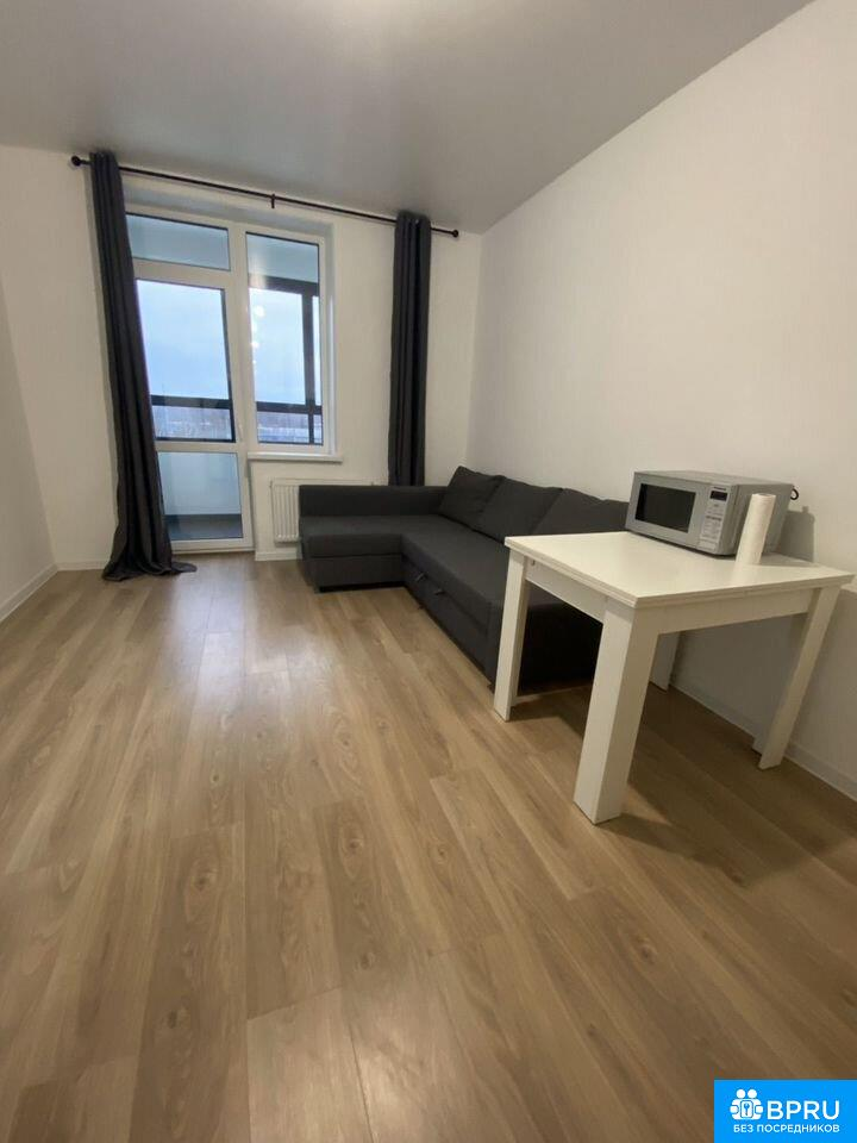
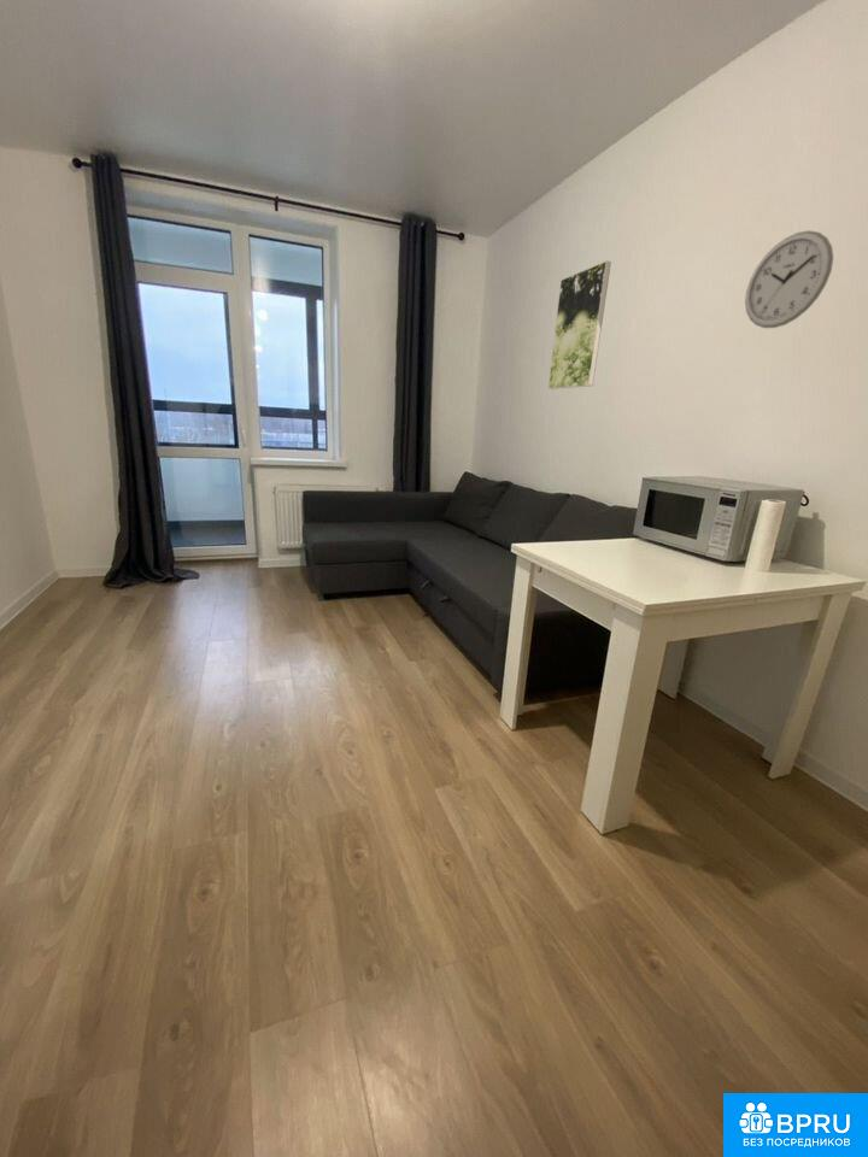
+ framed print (576, 330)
+ wall clock (784, 281)
